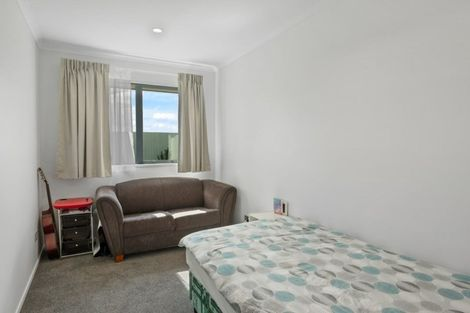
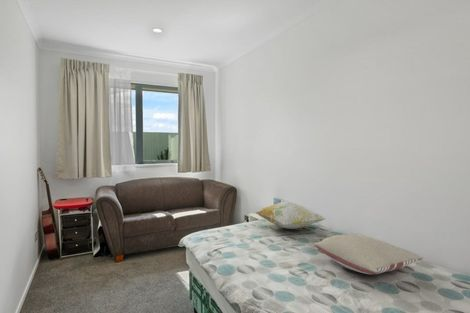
+ pillow (365, 251)
+ decorative pillow (288, 215)
